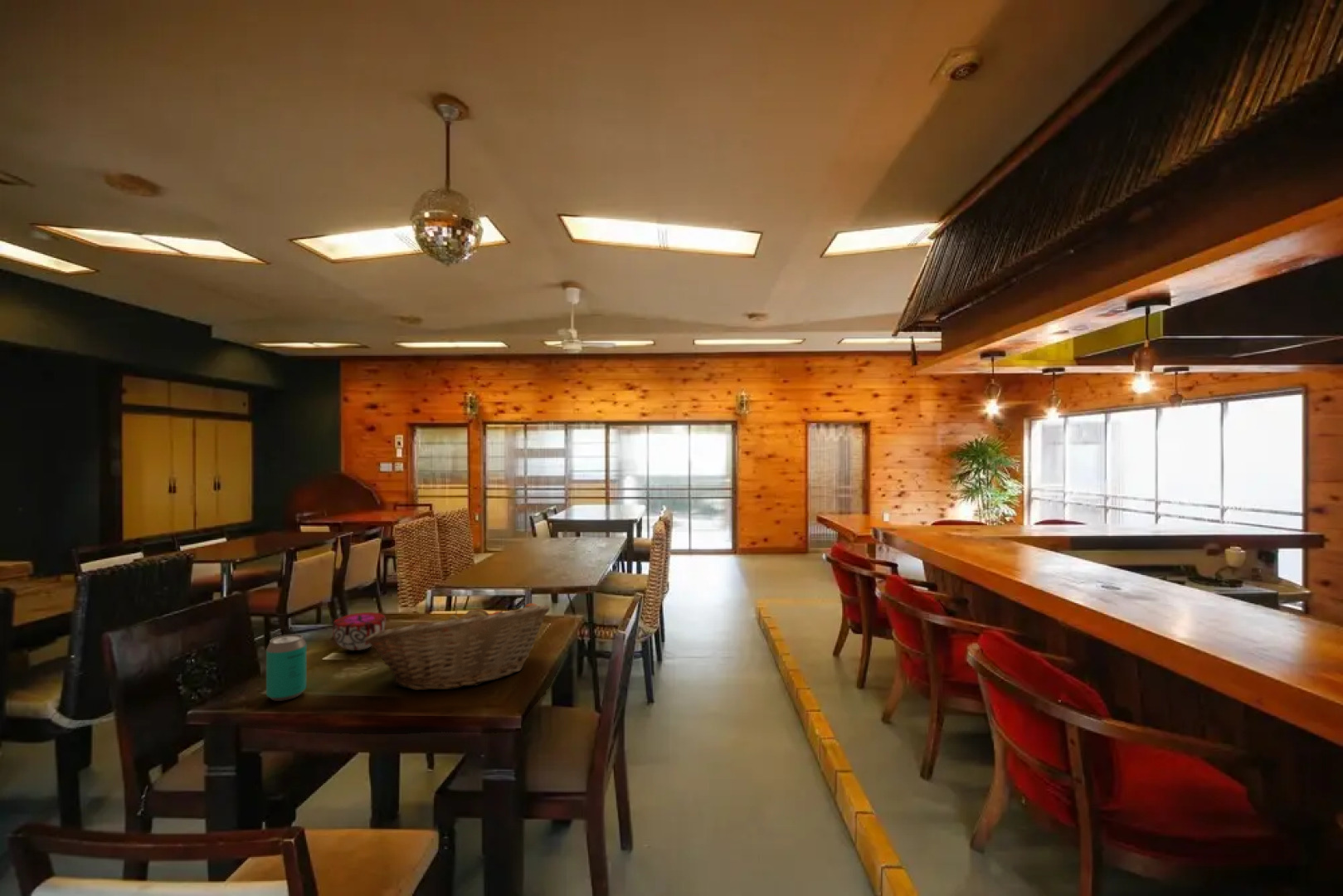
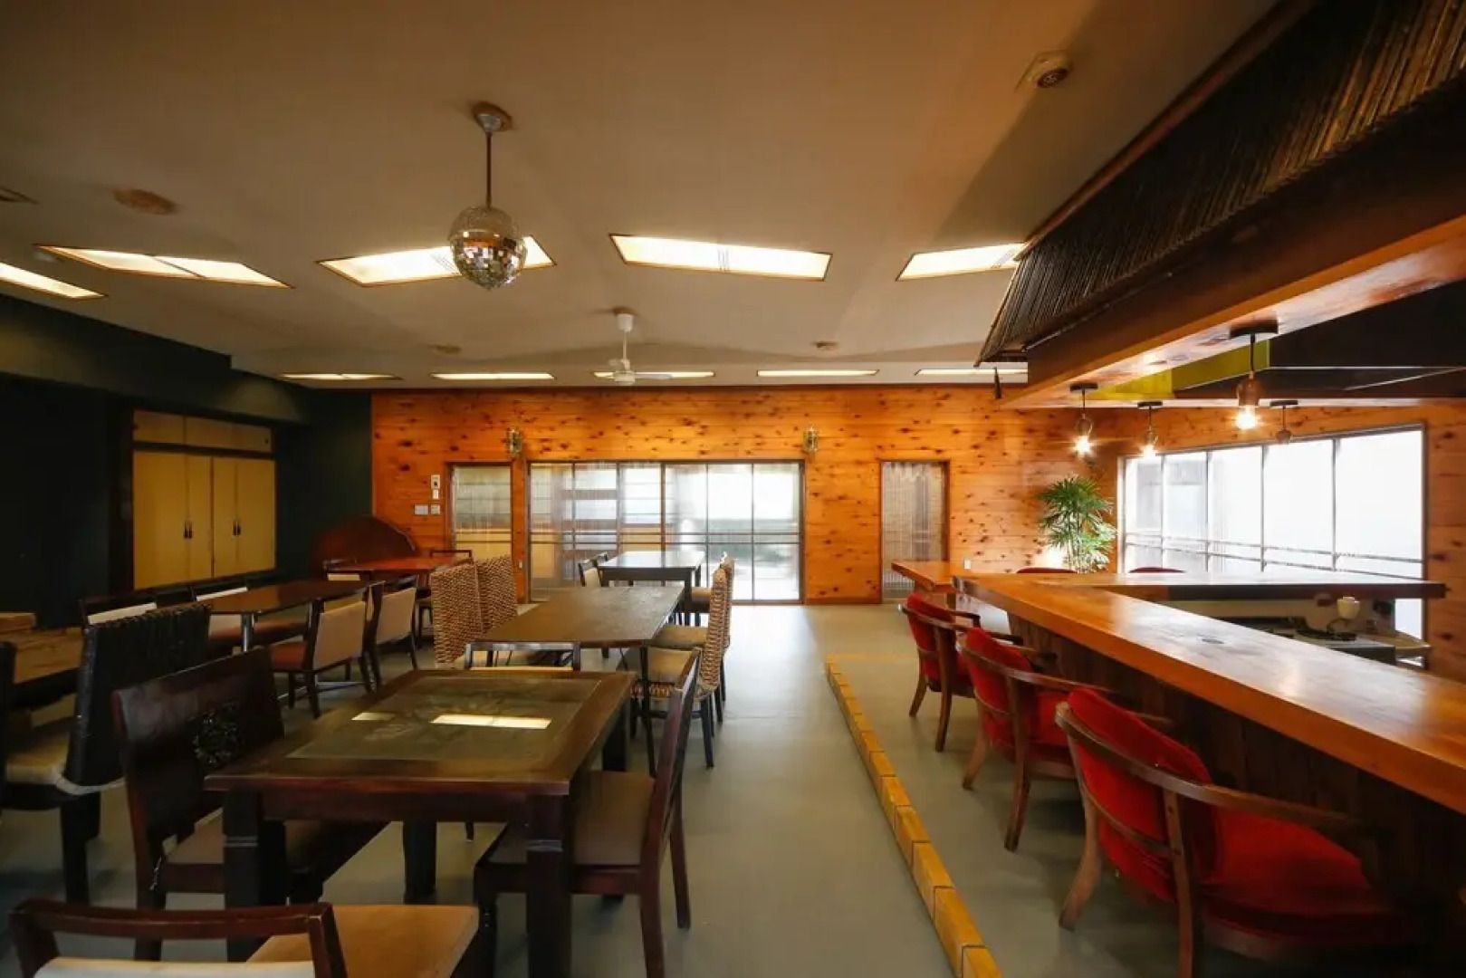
- decorative bowl (359, 633)
- fruit basket (463, 636)
- beverage can (286, 667)
